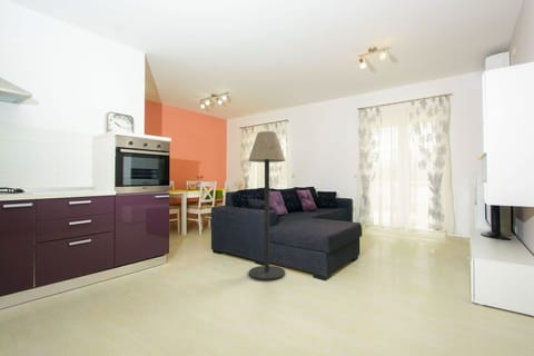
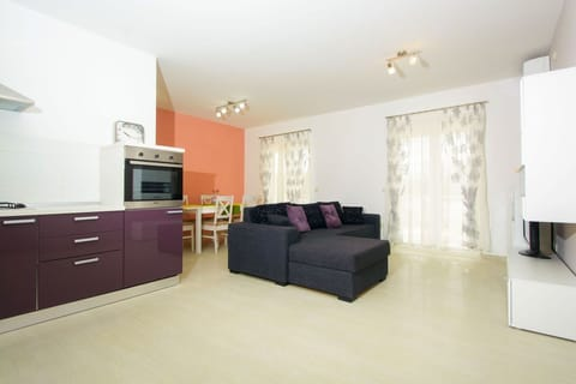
- floor lamp (266, 202)
